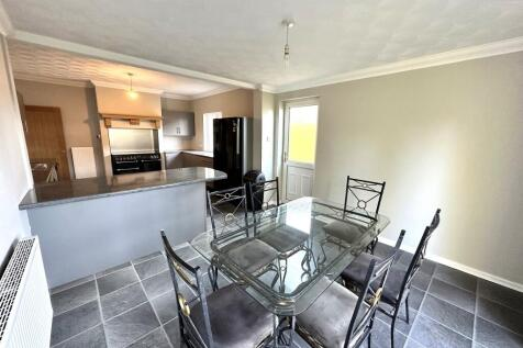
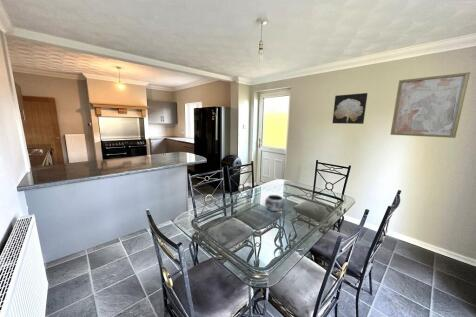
+ decorative bowl (274, 202)
+ wall art (425, 107)
+ wall art (348, 109)
